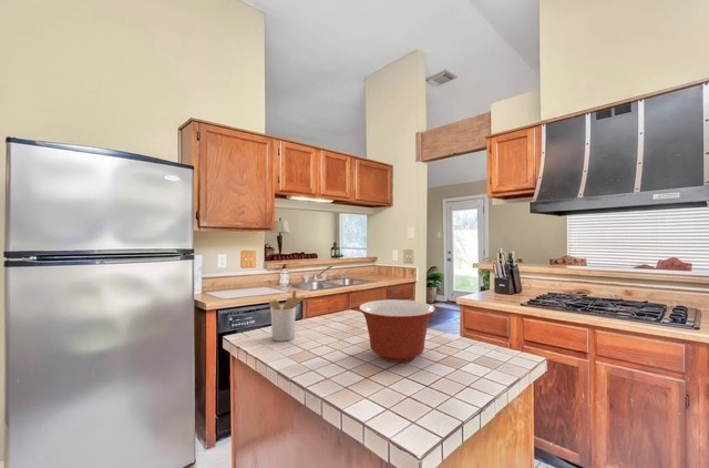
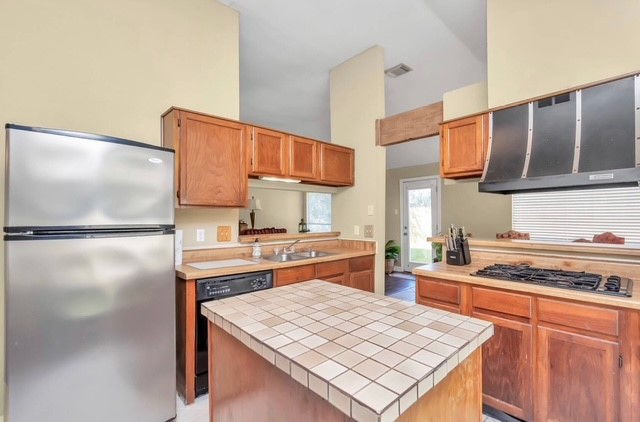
- mixing bowl (397, 330)
- utensil holder (287, 315)
